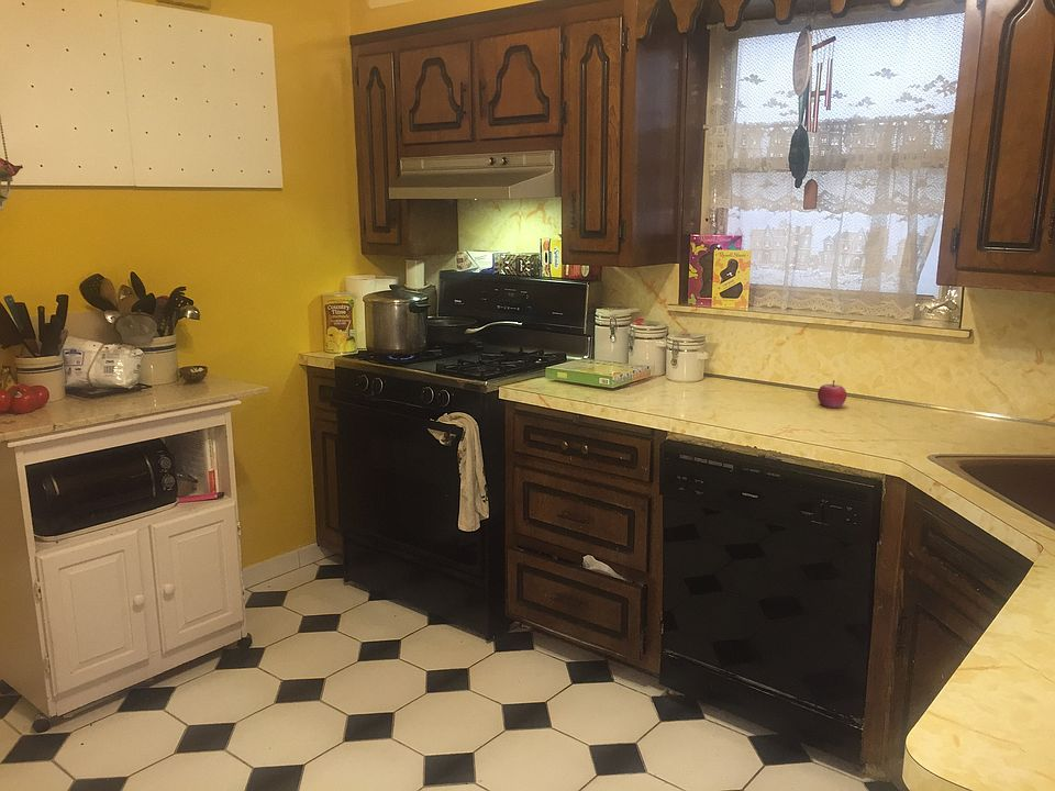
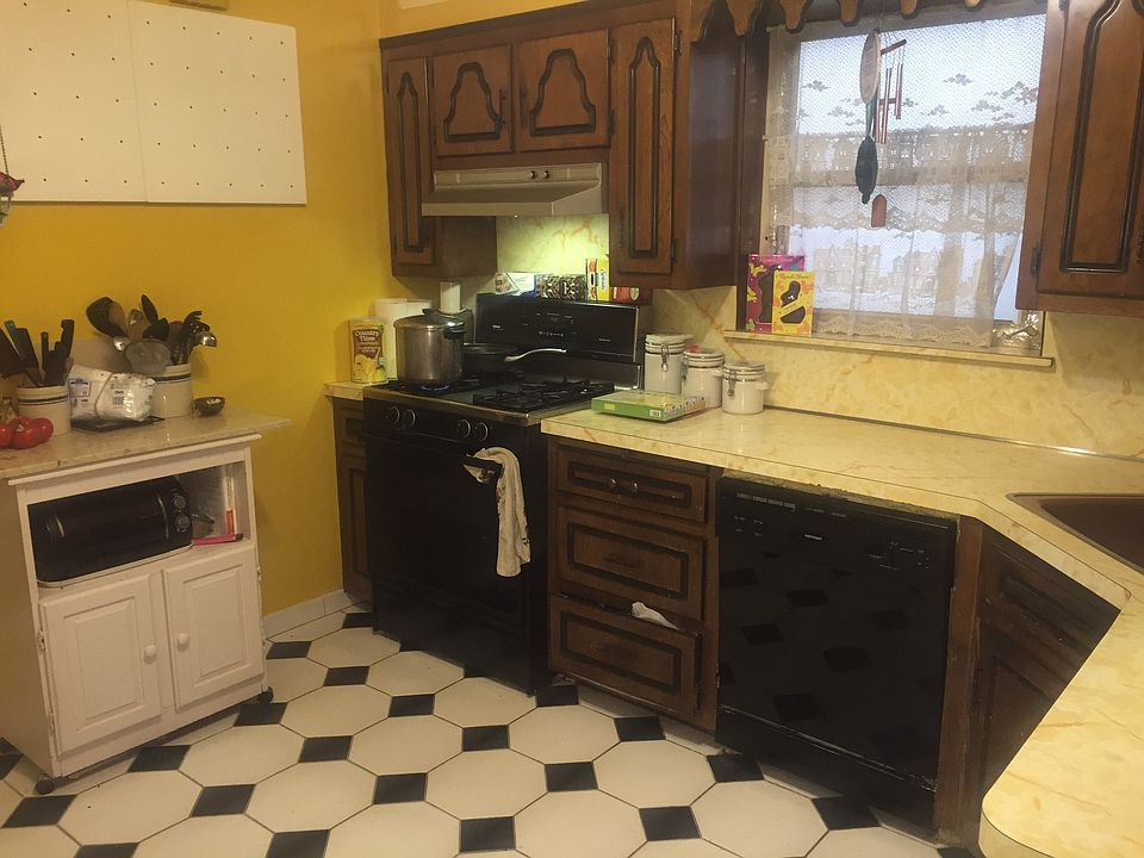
- fruit (832, 392)
